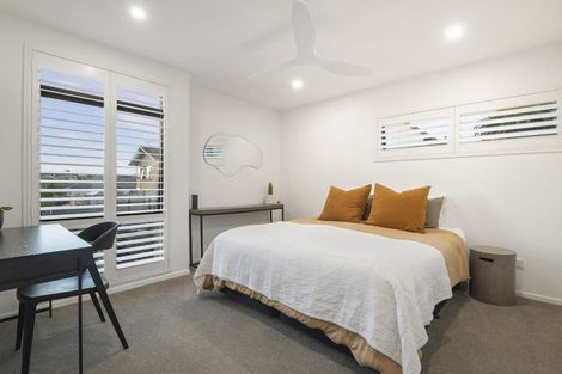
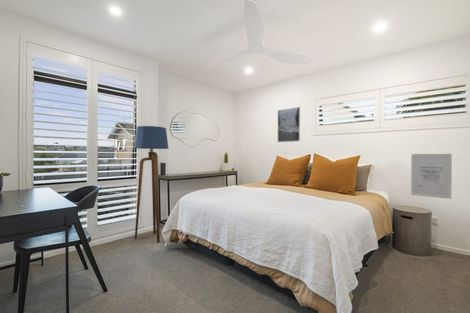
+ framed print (288, 125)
+ wall art (430, 175)
+ floor lamp (152, 183)
